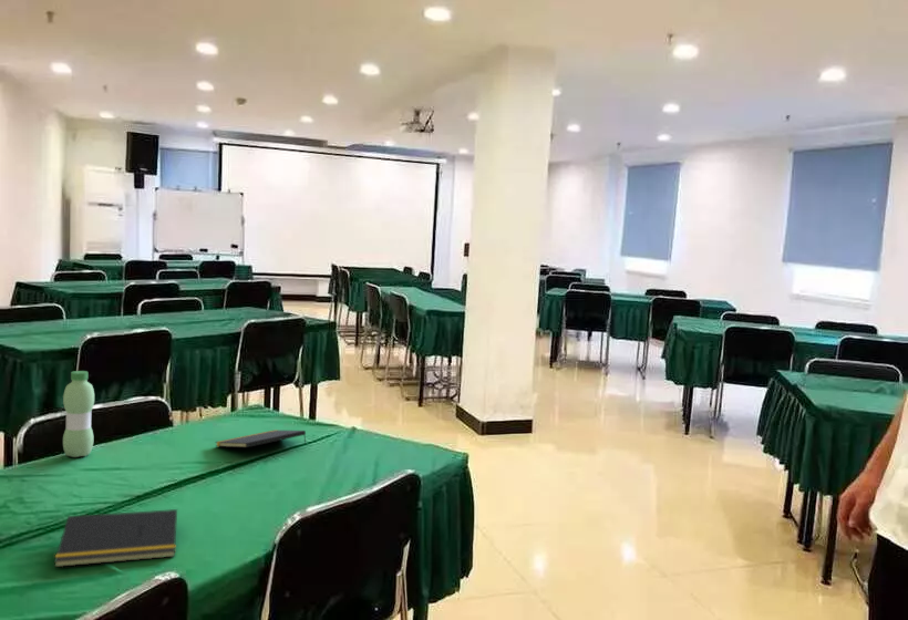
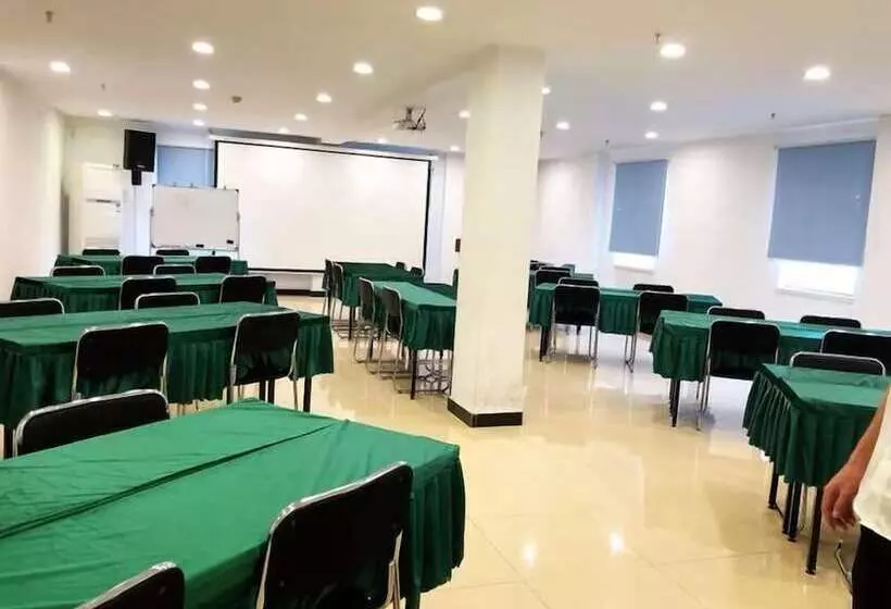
- notepad (120, 536)
- notepad (260, 437)
- water bottle (79, 413)
